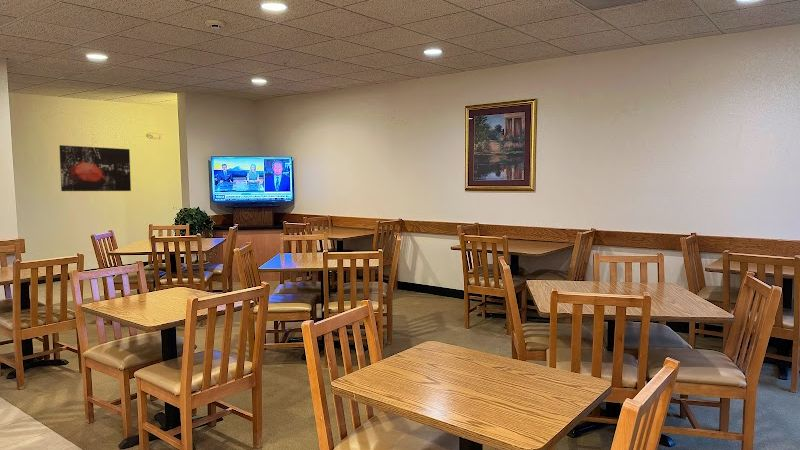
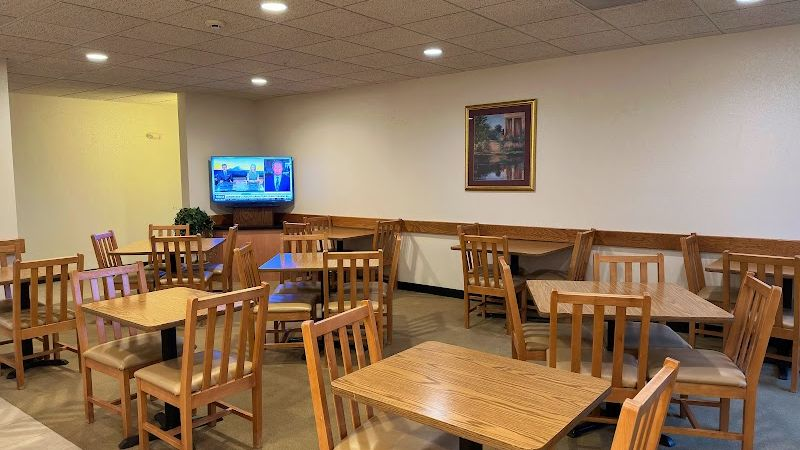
- wall art (96, 169)
